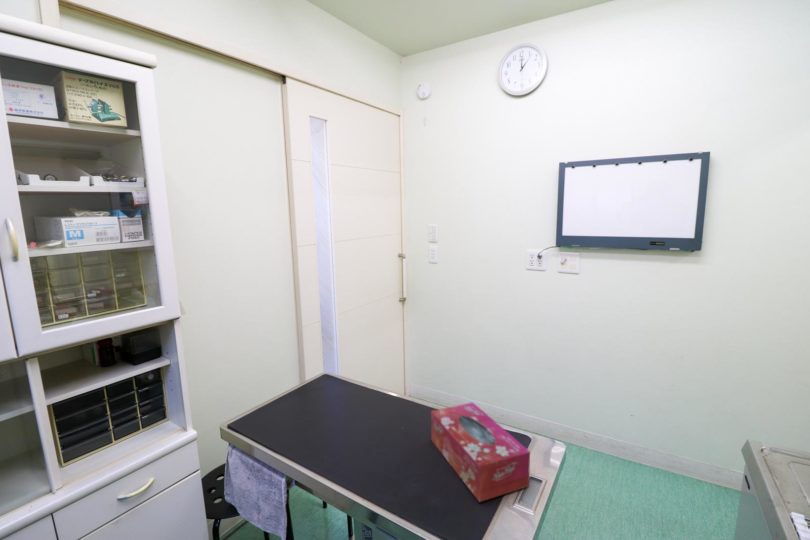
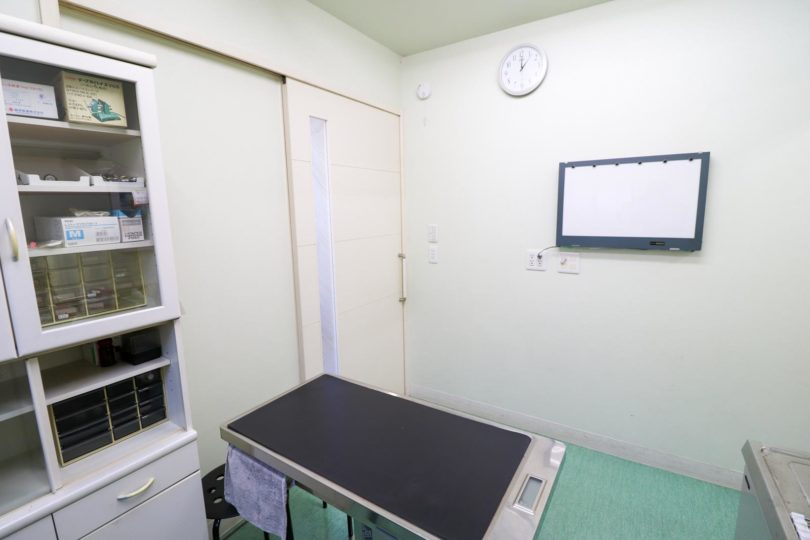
- tissue box (475, 445)
